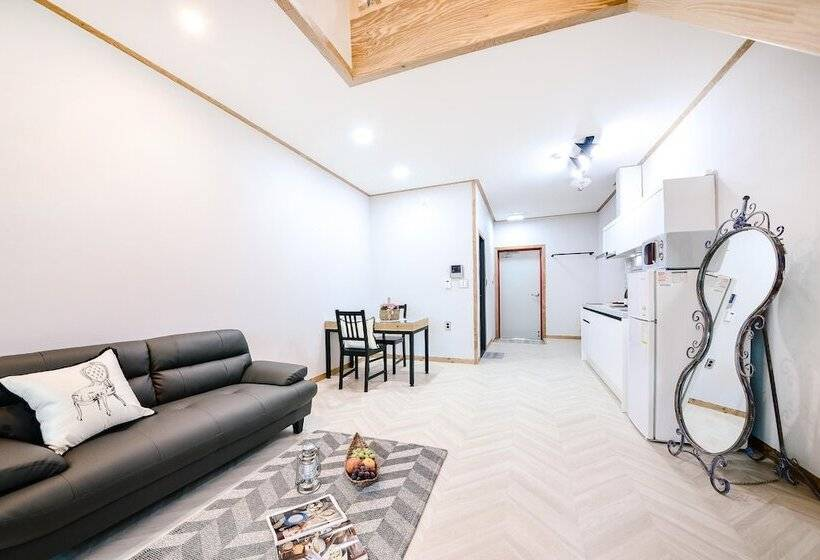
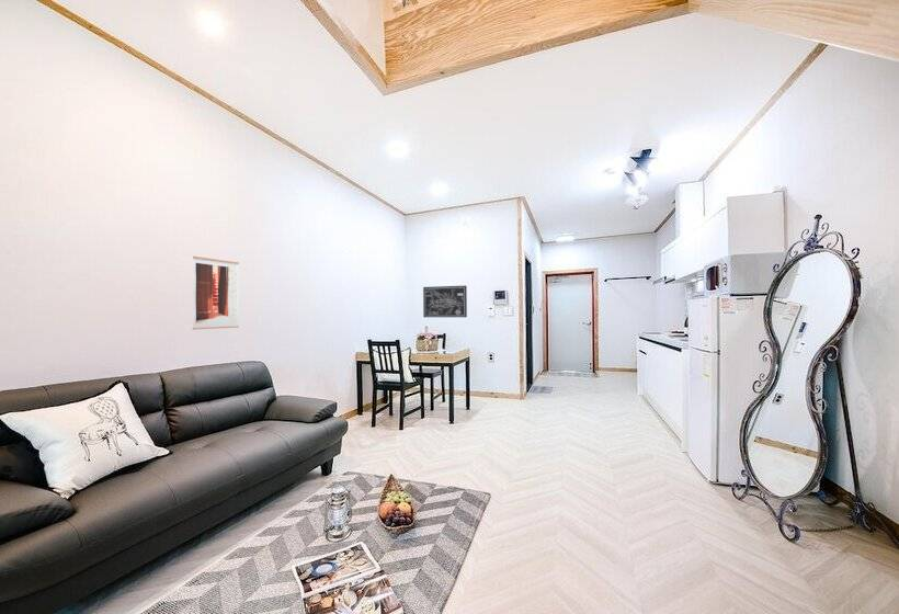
+ wall art (217, 294)
+ wall art (444, 302)
